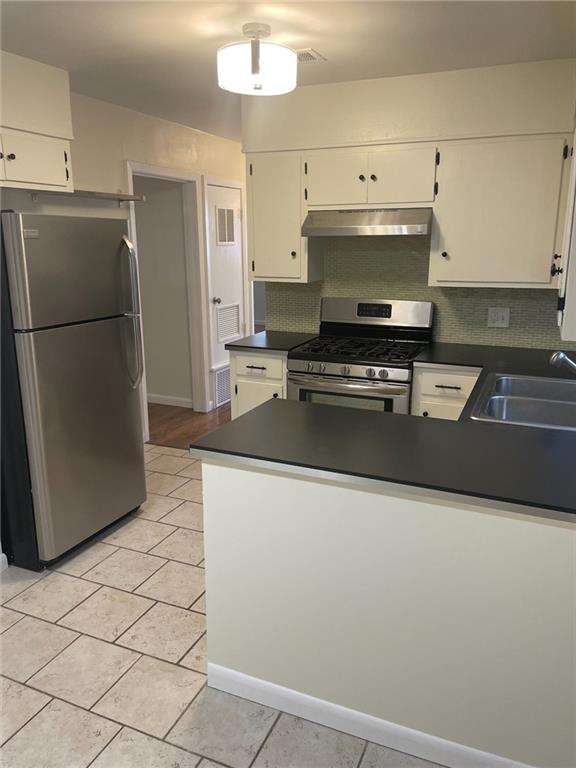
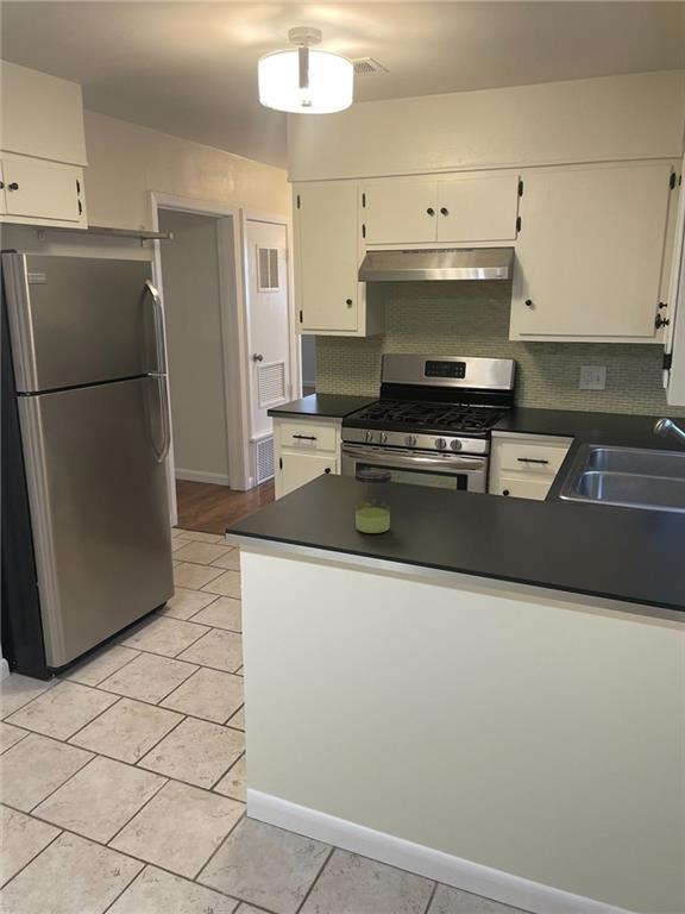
+ jar (375, 501)
